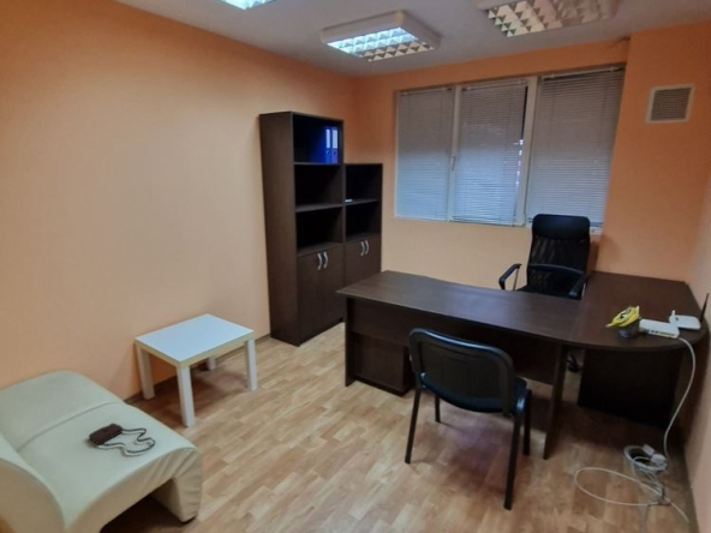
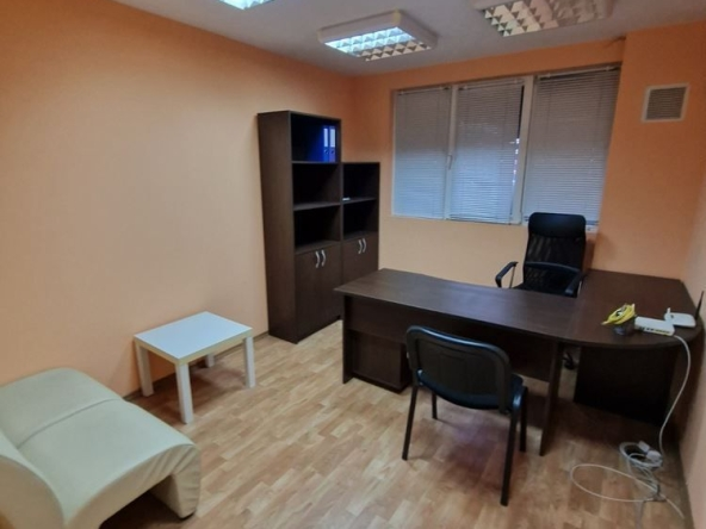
- shoulder bag (123, 443)
